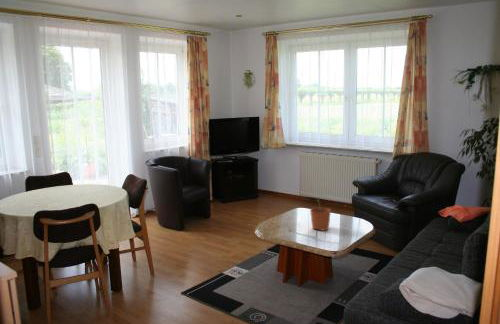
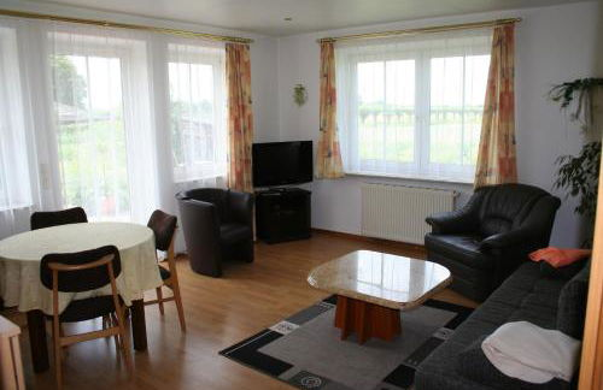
- plant pot (320, 214)
